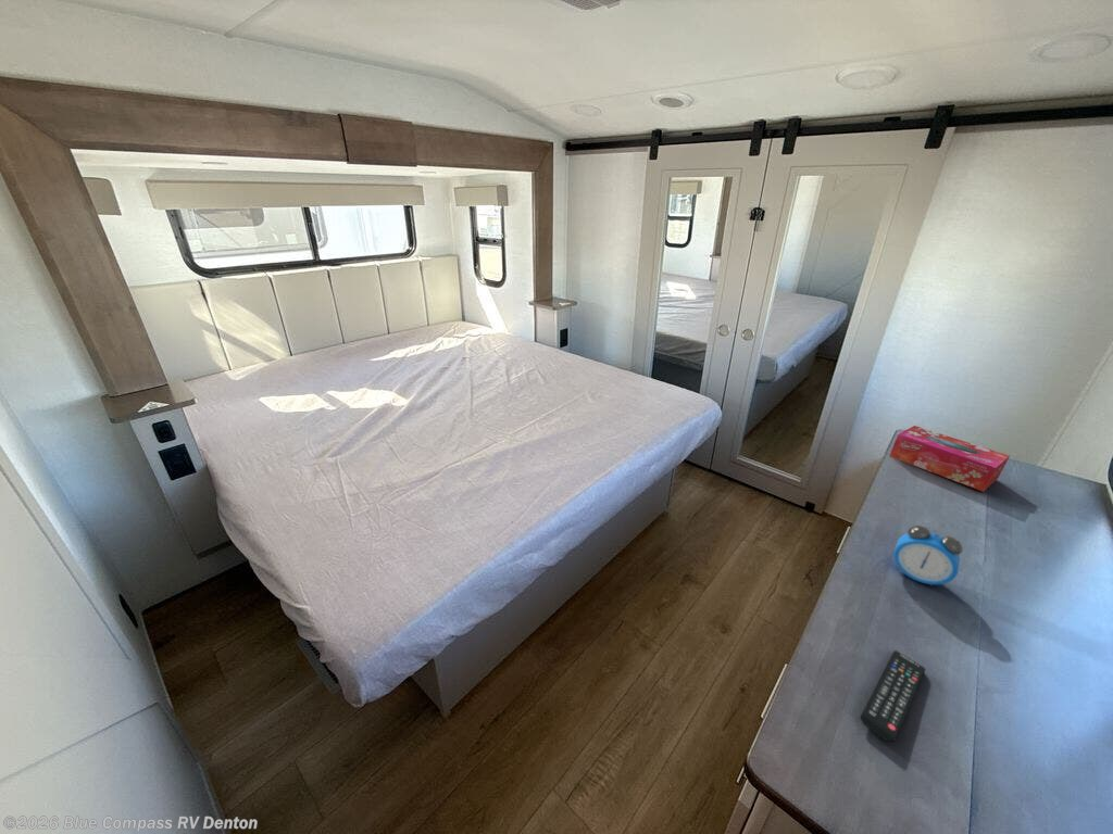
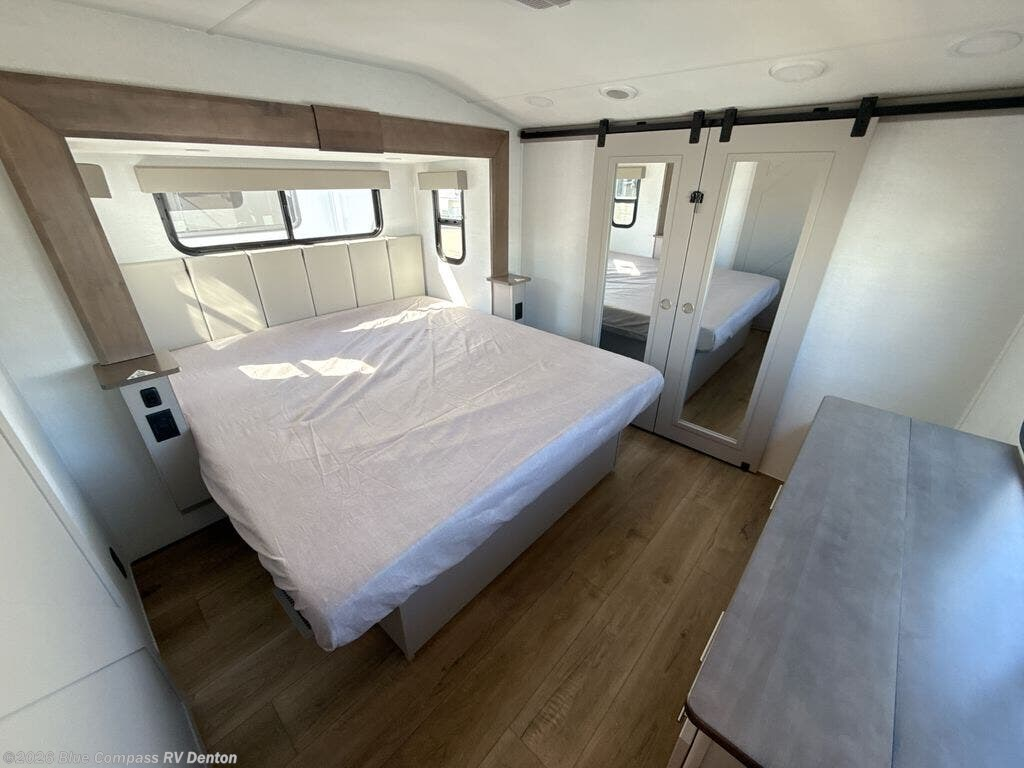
- alarm clock (926, 555)
- remote control (893, 692)
- tissue box (946, 455)
